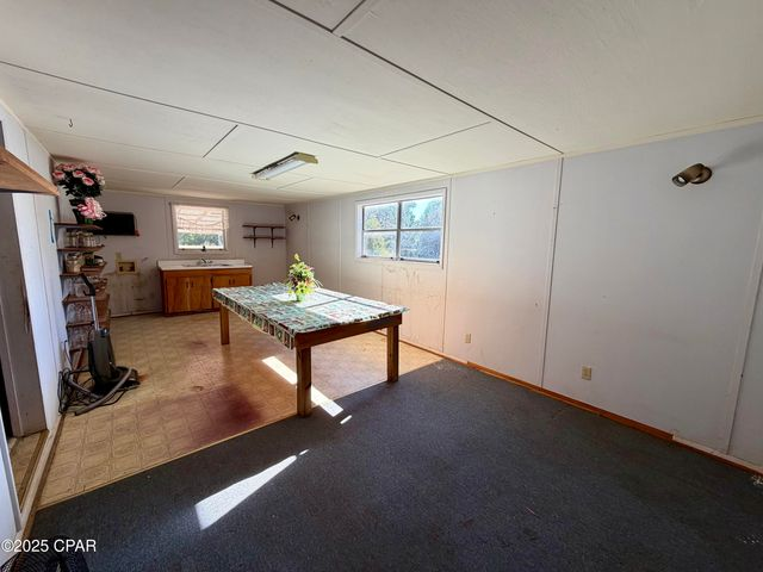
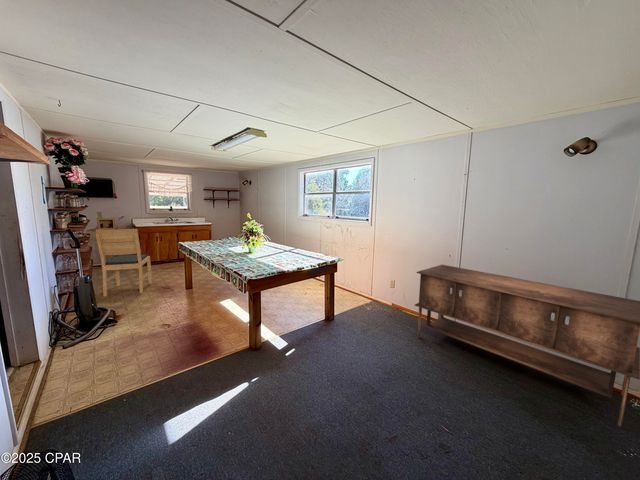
+ sideboard (508, 323)
+ chair (126, 258)
